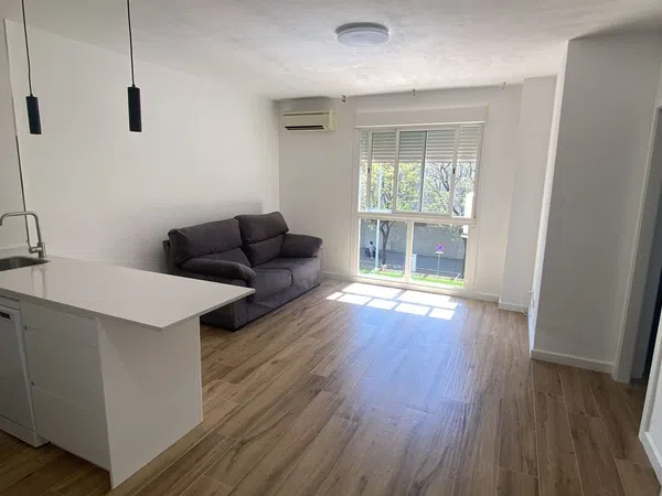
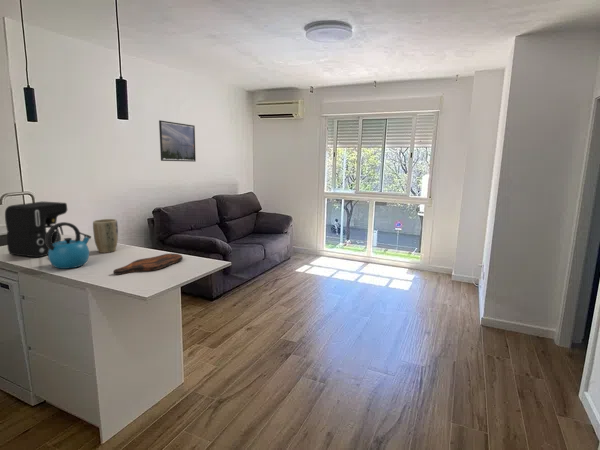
+ plant pot (106, 235)
+ coffee maker (41, 228)
+ cutting board (151, 263)
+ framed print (178, 142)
+ kettle (70, 243)
